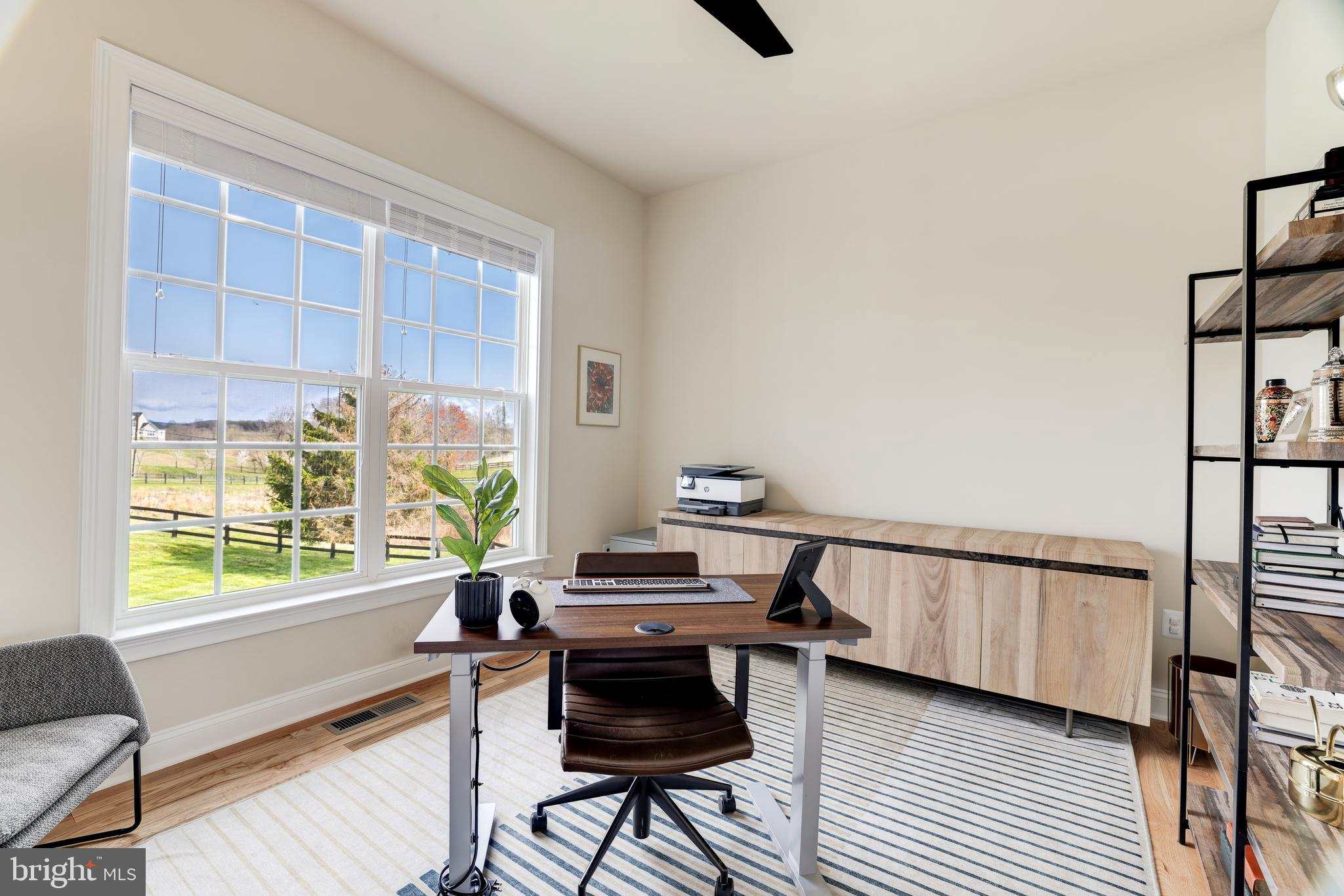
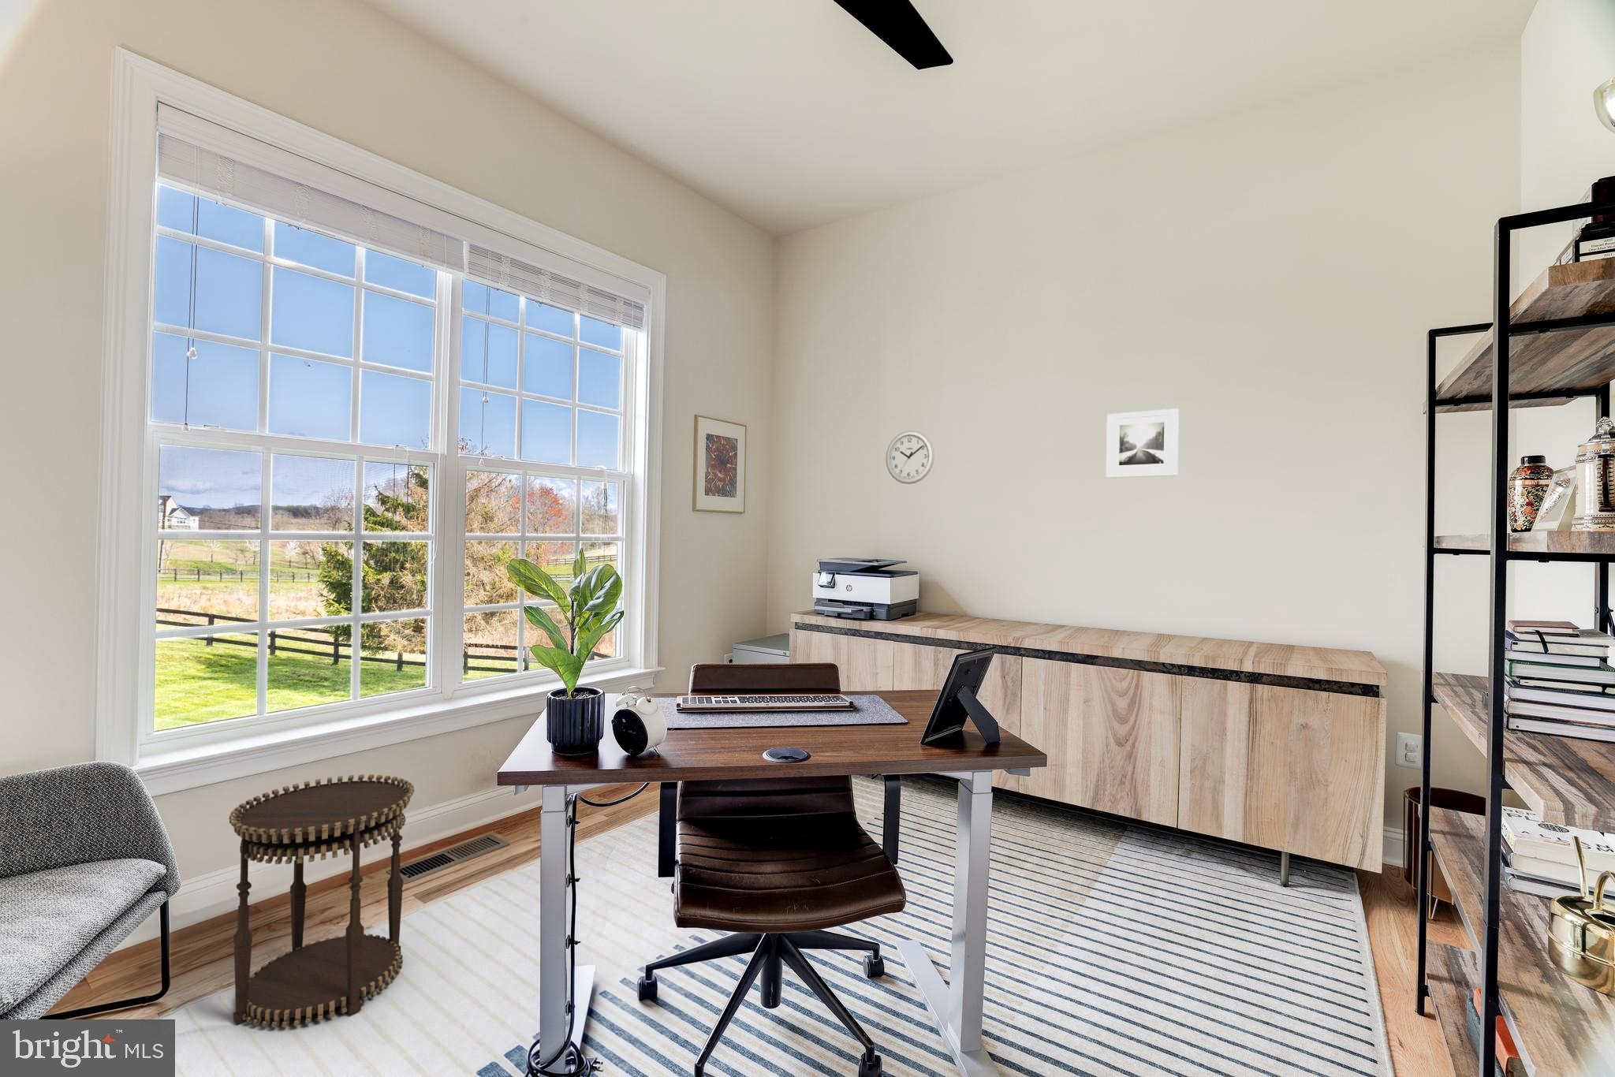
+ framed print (1142, 444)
+ wall clock (908, 457)
+ side table (306, 891)
